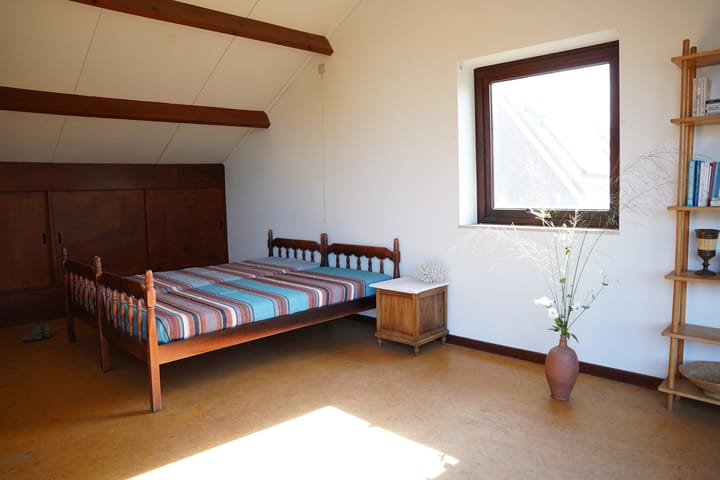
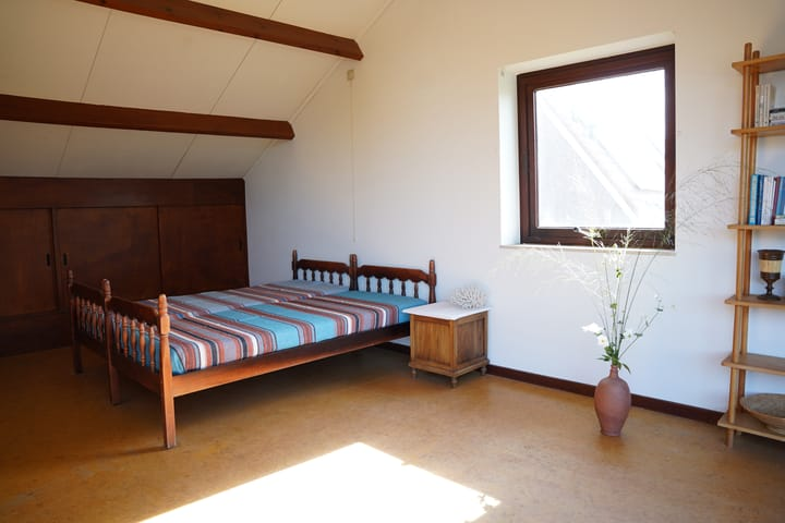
- boots (39, 331)
